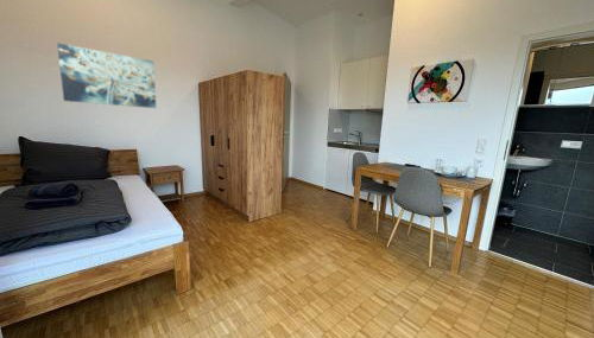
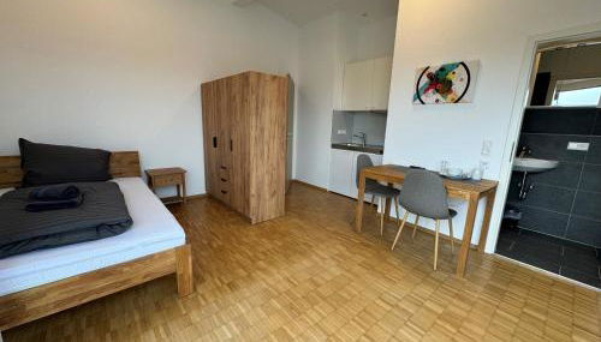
- wall art (112, 79)
